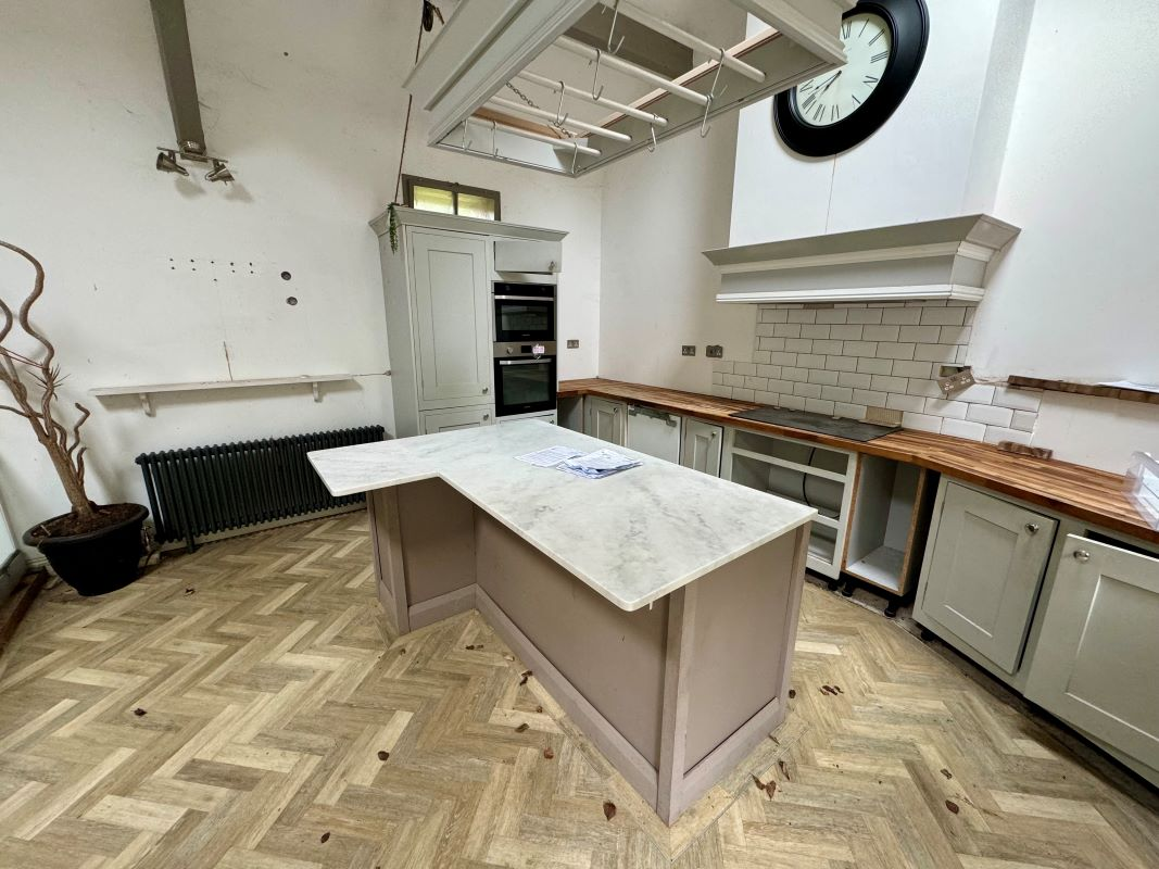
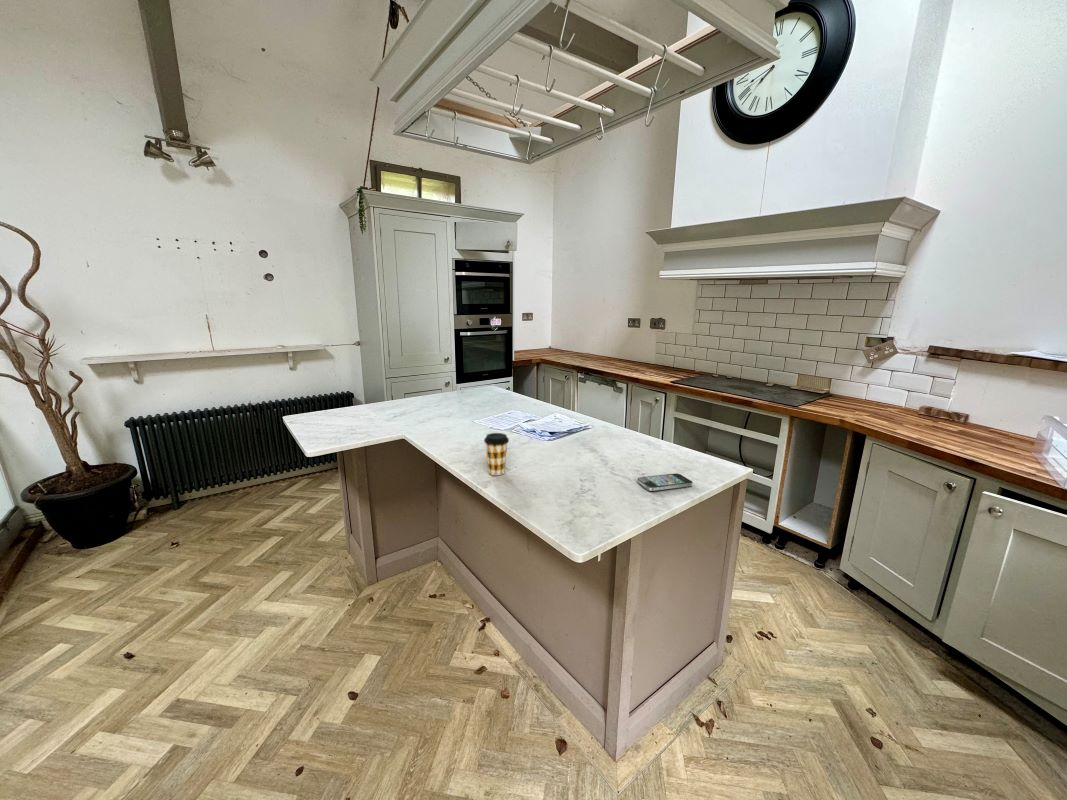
+ coffee cup (496, 454)
+ smartphone (664, 481)
